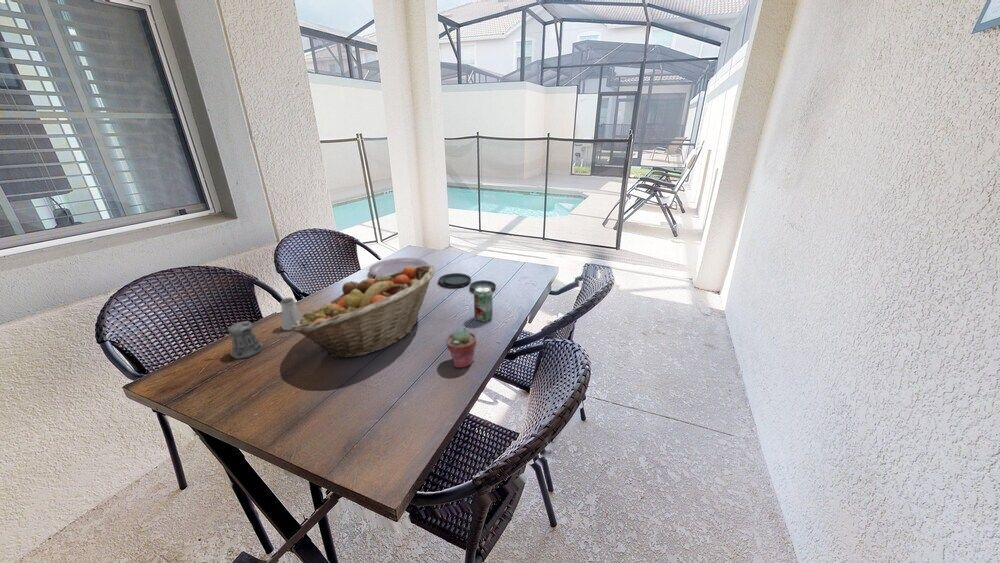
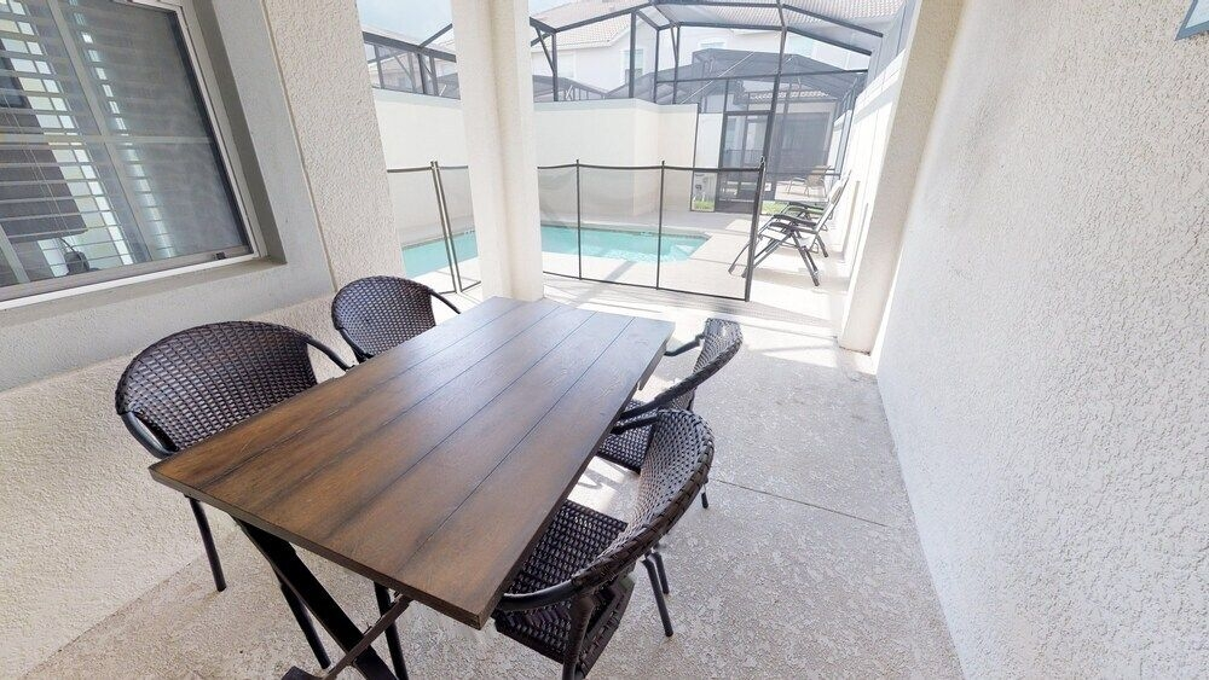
- plate (467, 282)
- saltshaker (290, 312)
- plate (399, 269)
- pepper shaker (240, 337)
- potted succulent (461, 345)
- beverage can (483, 303)
- fruit basket (372, 304)
